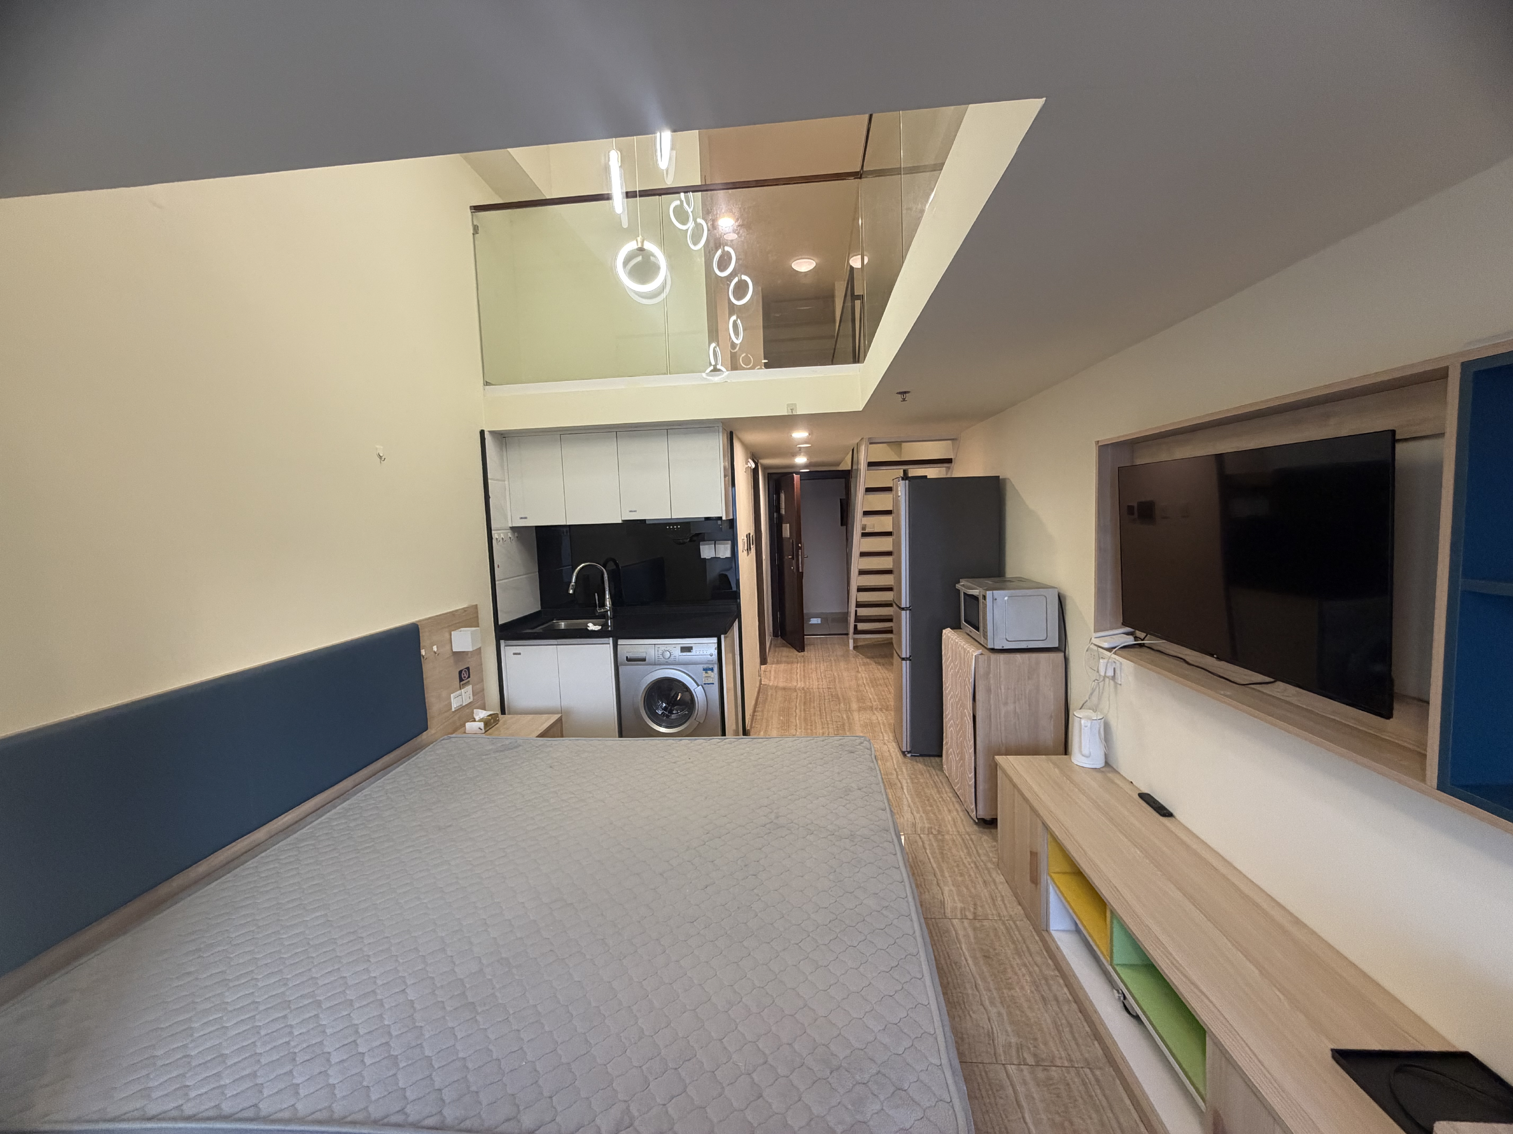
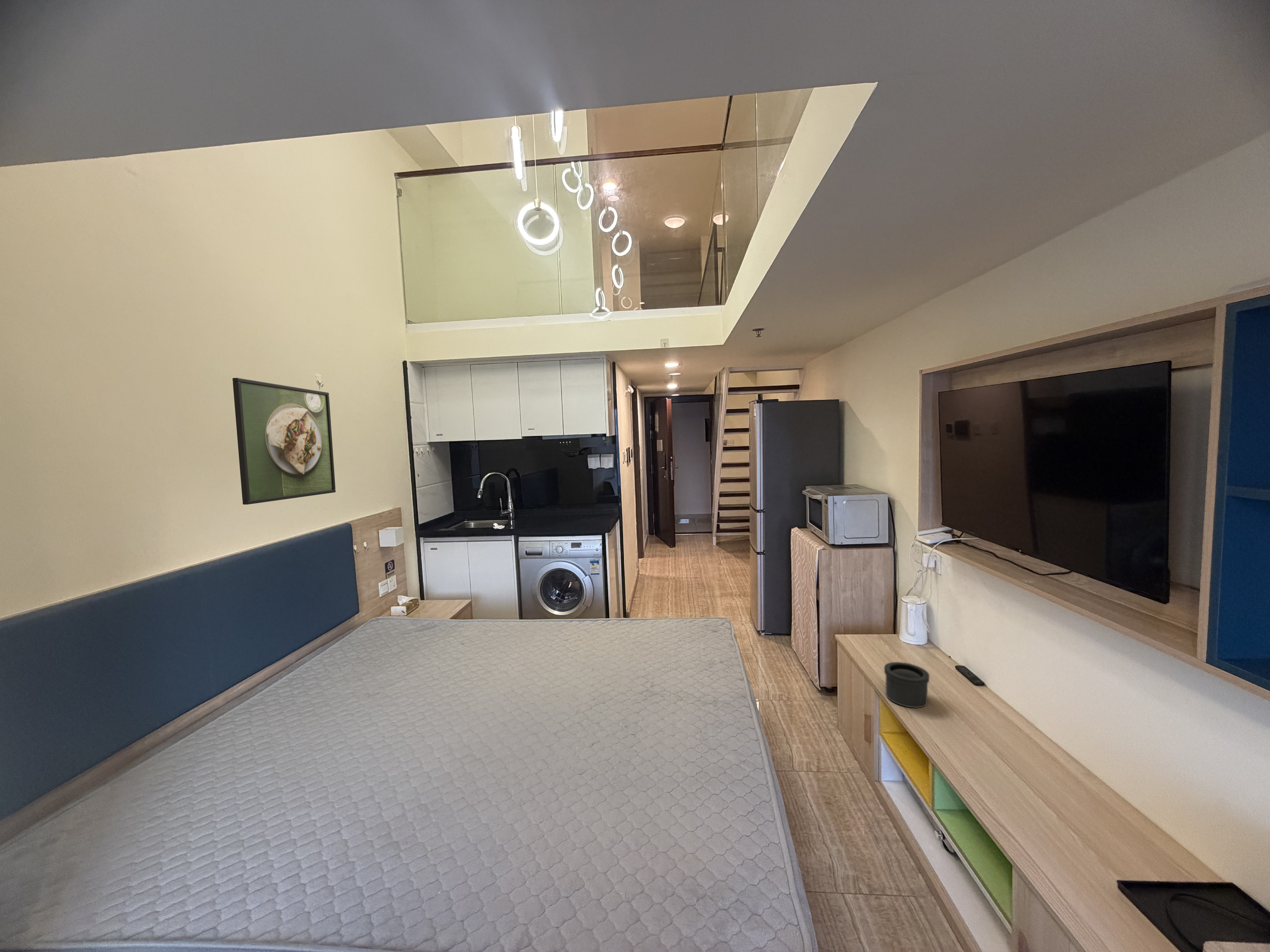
+ speaker (906, 684)
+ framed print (291, 442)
